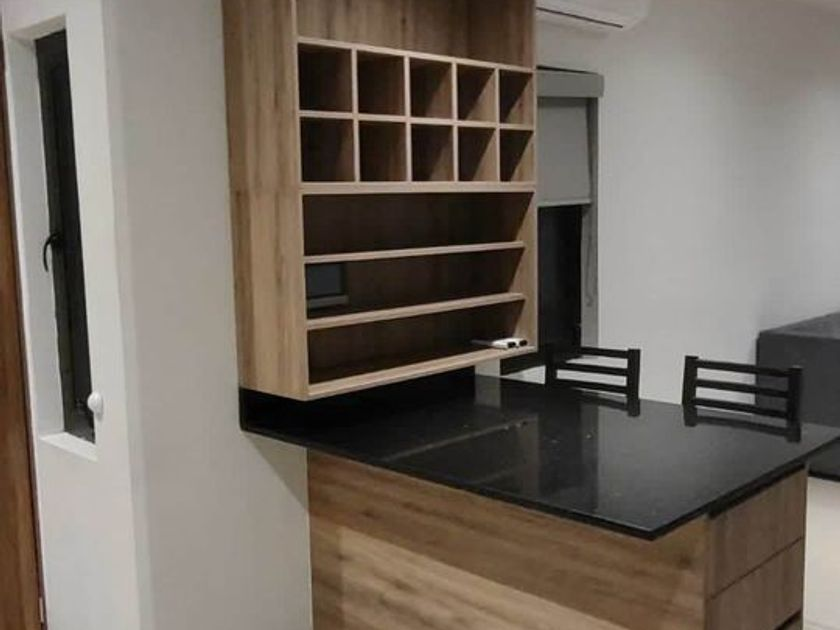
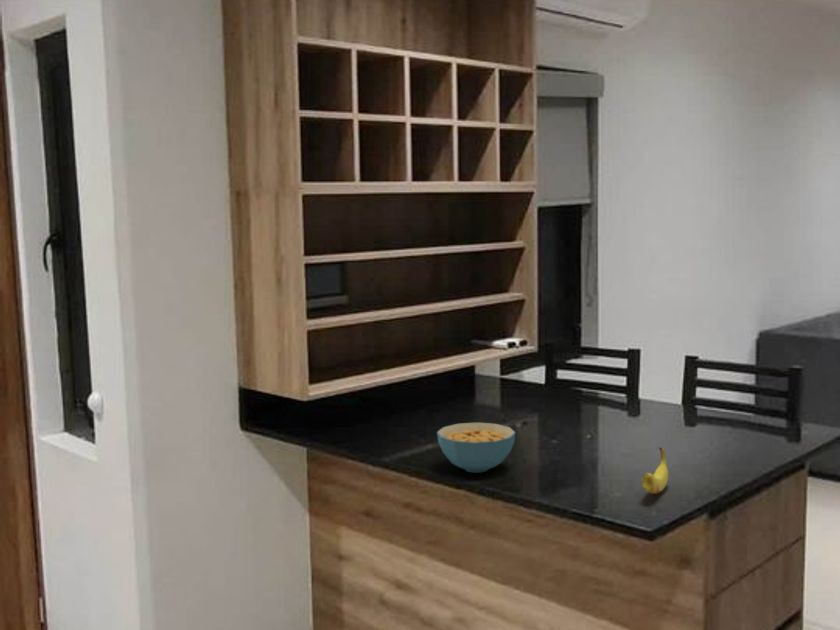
+ cereal bowl (476, 450)
+ banana (655, 475)
